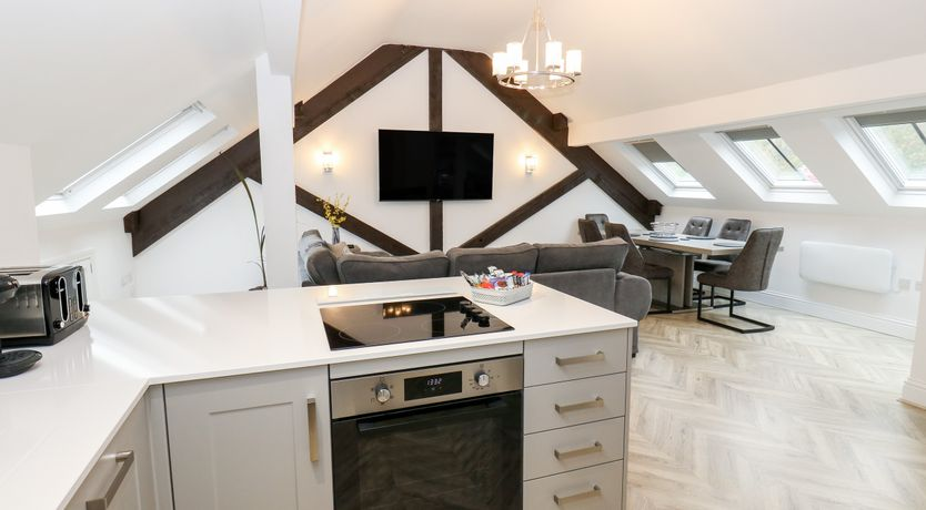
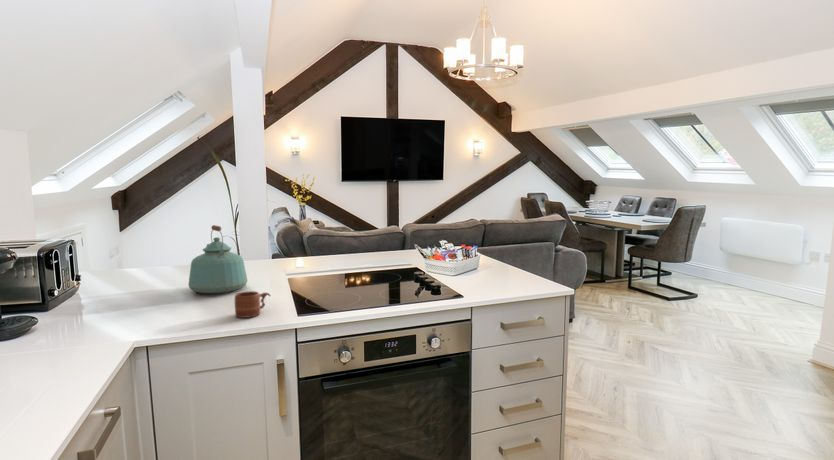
+ kettle (216, 256)
+ mug (254, 303)
